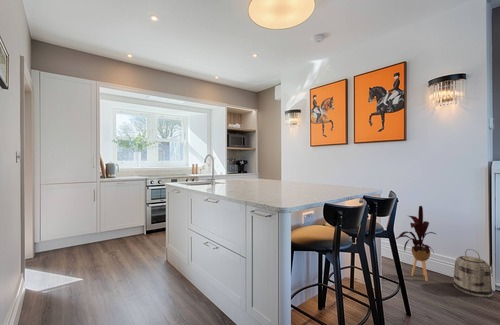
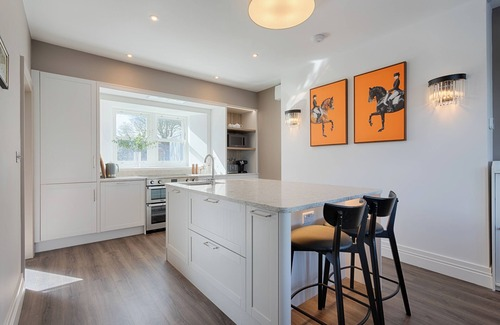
- house plant (415, 240)
- basket (472, 269)
